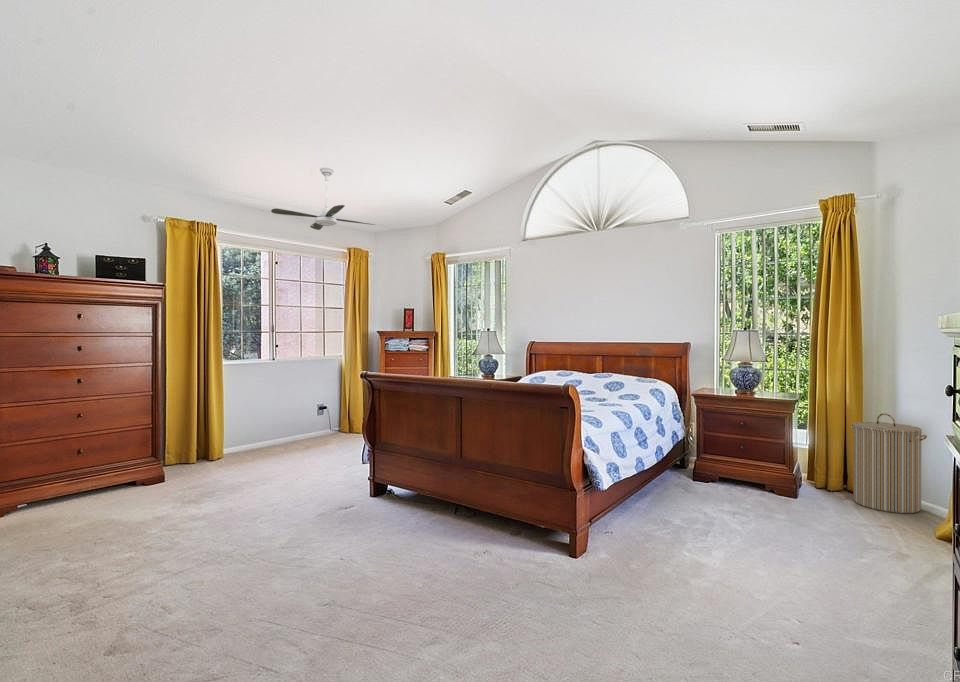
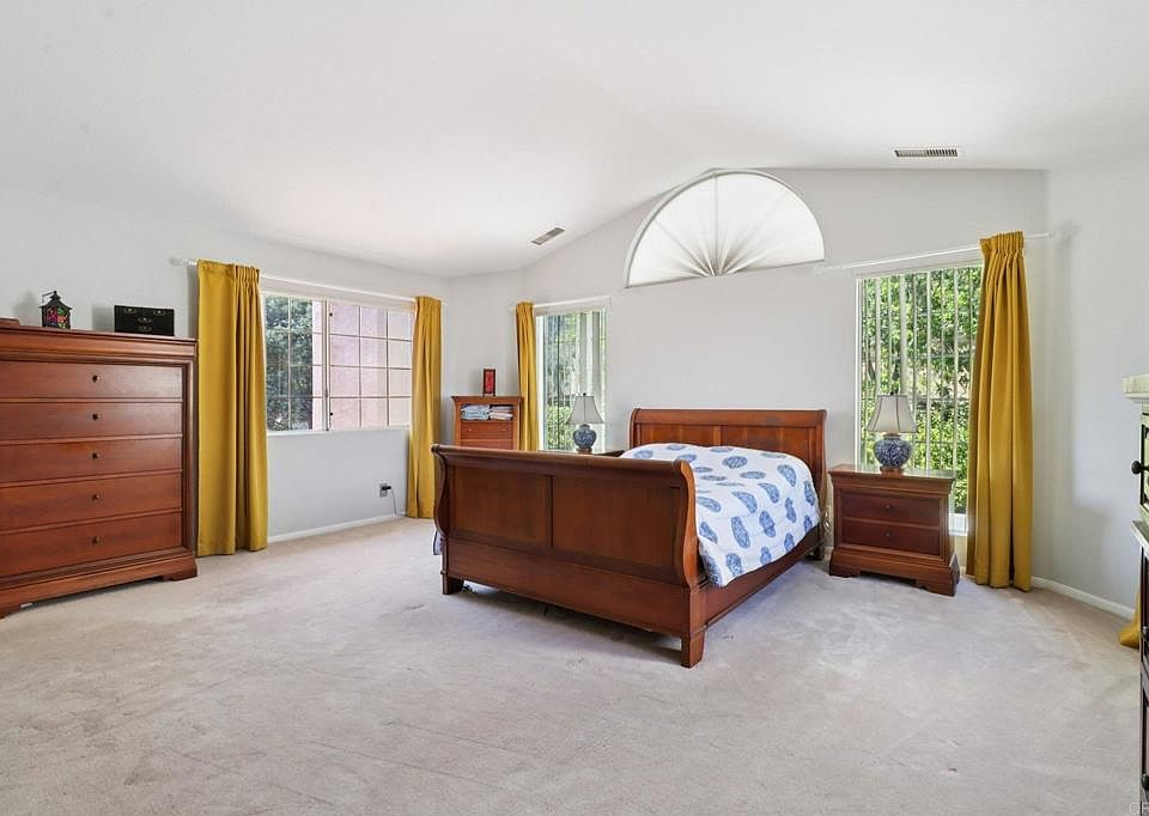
- laundry hamper (886, 459)
- ceiling fan (325, 196)
